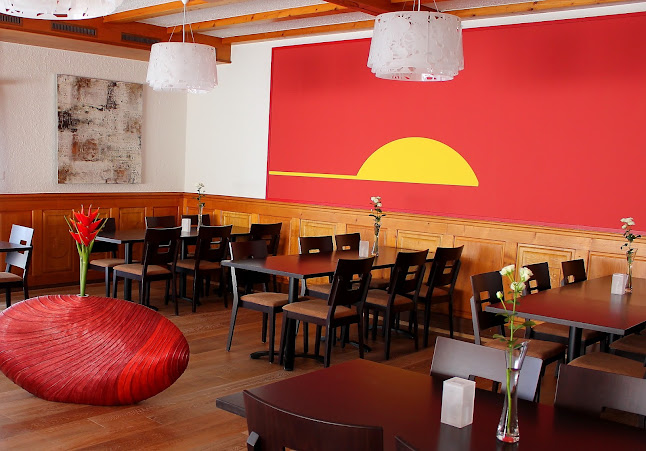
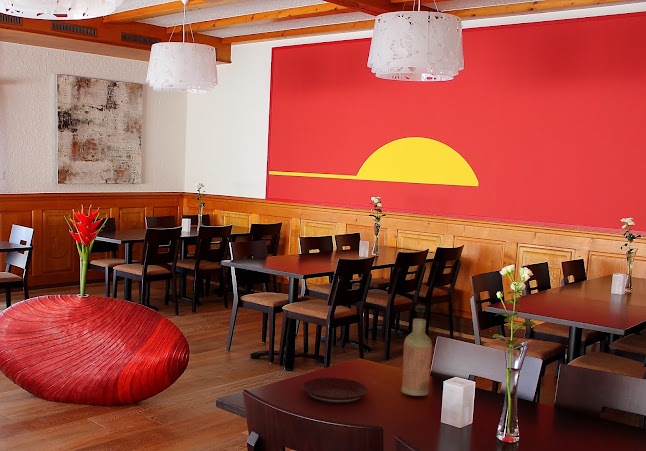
+ bottle (417, 351)
+ plate (334, 391)
